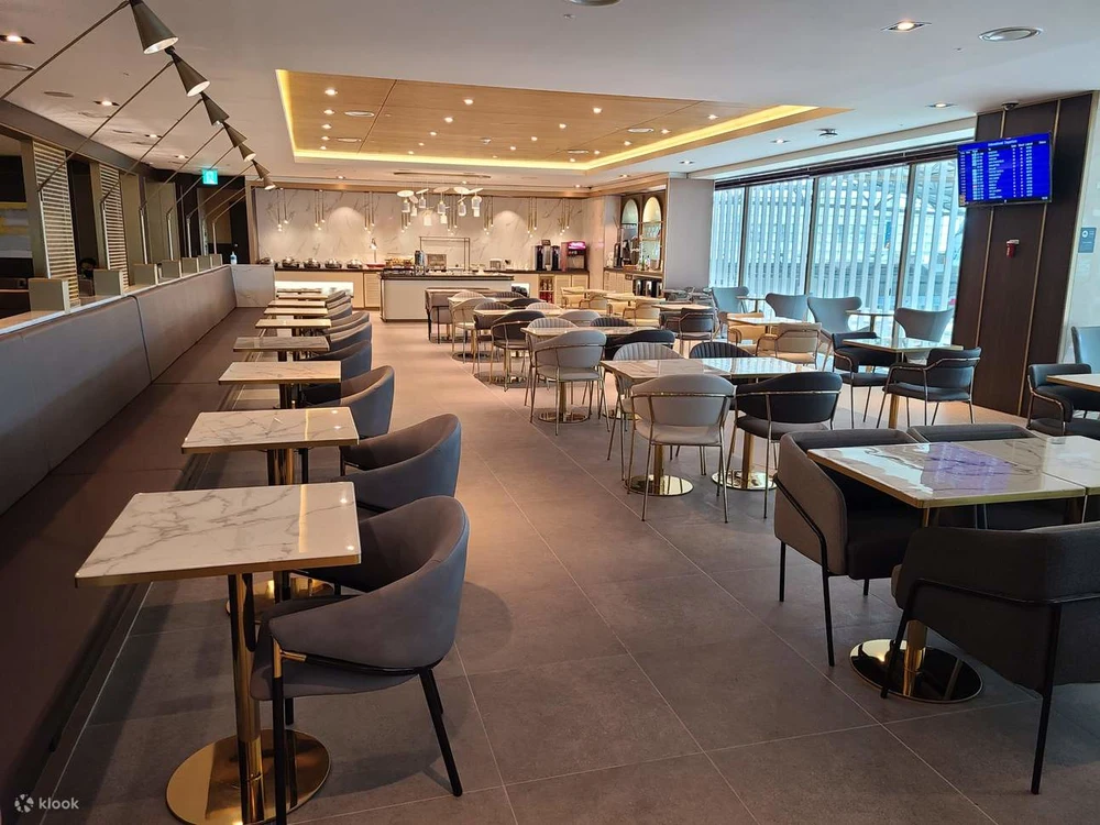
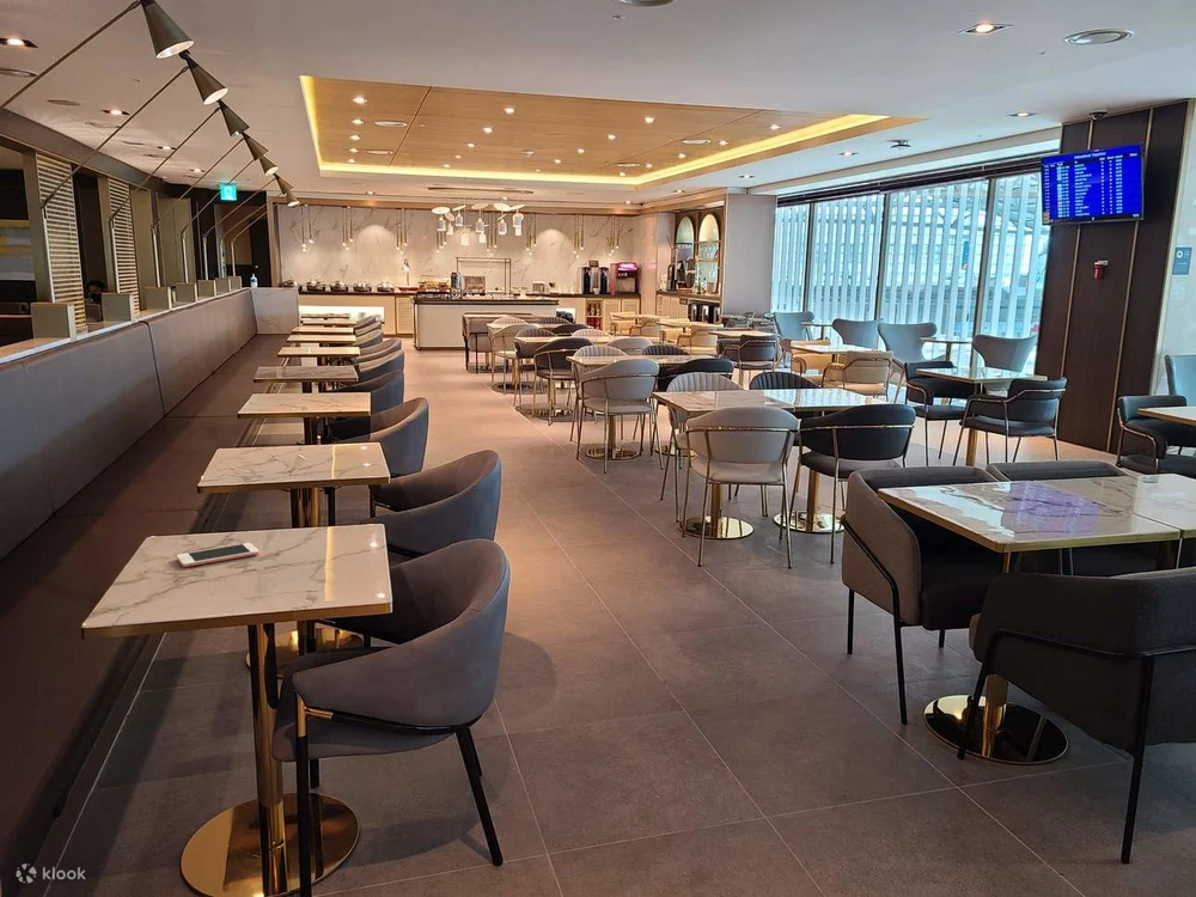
+ cell phone (218, 554)
